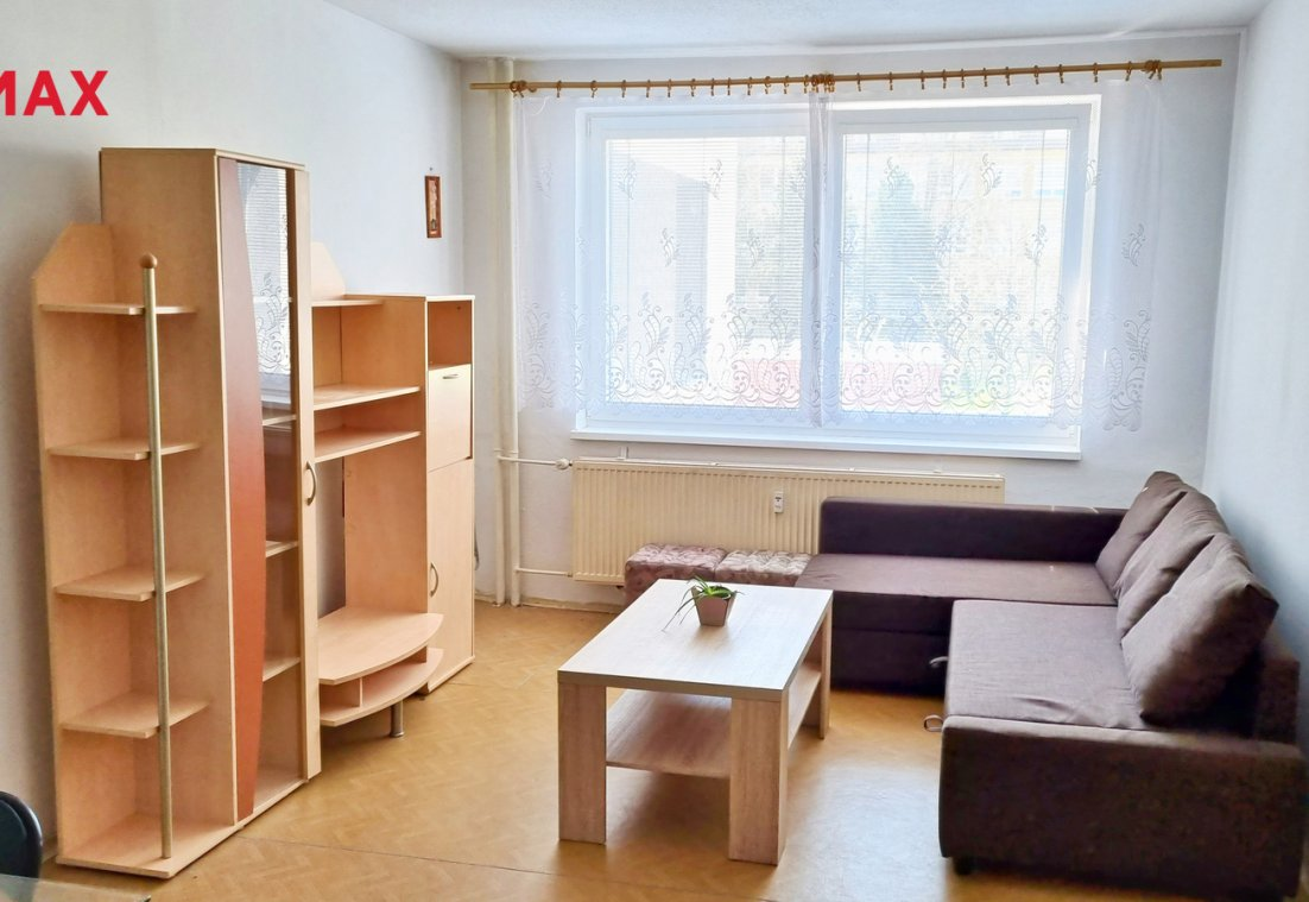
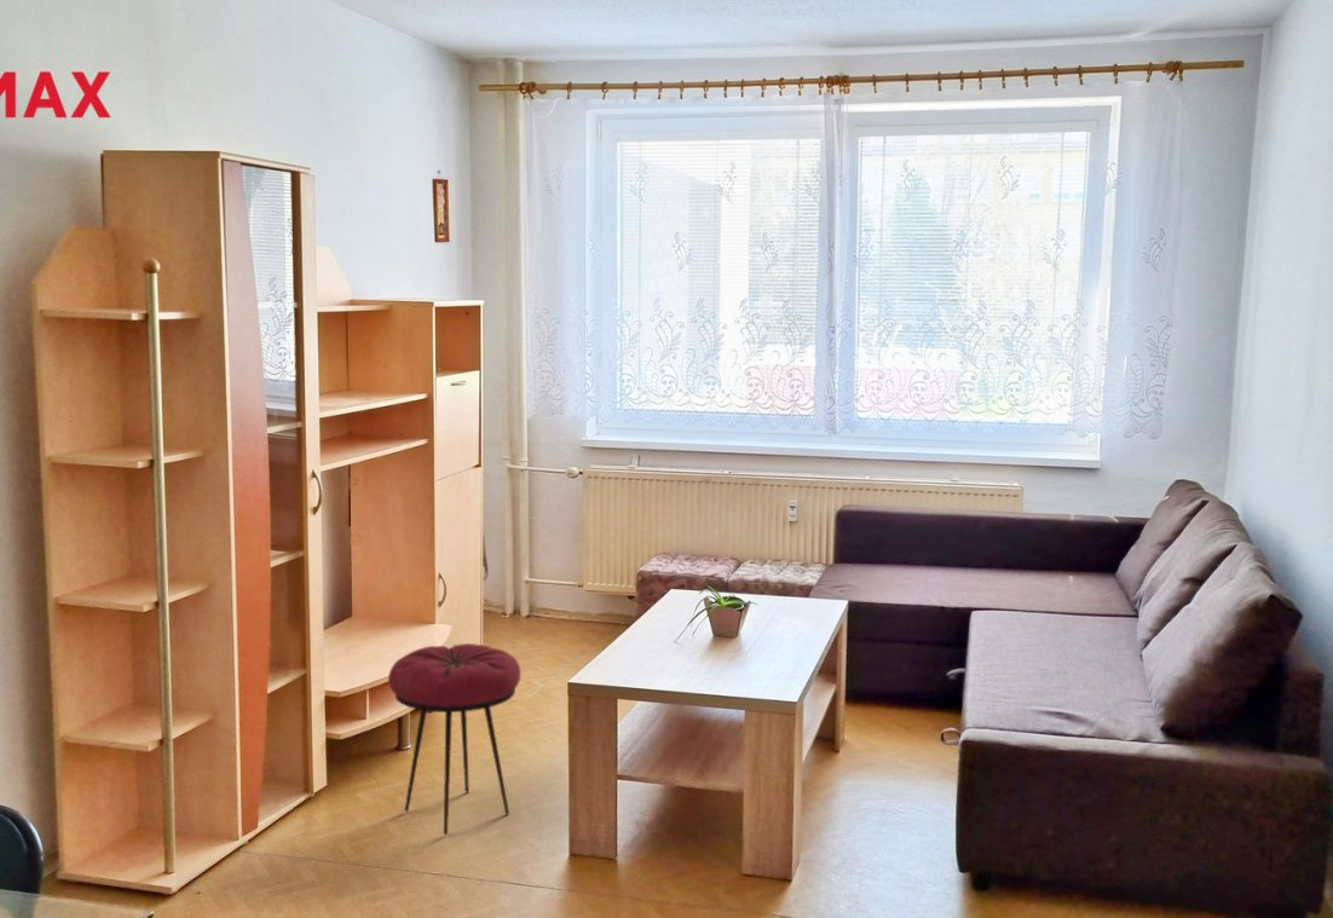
+ stool (450, 734)
